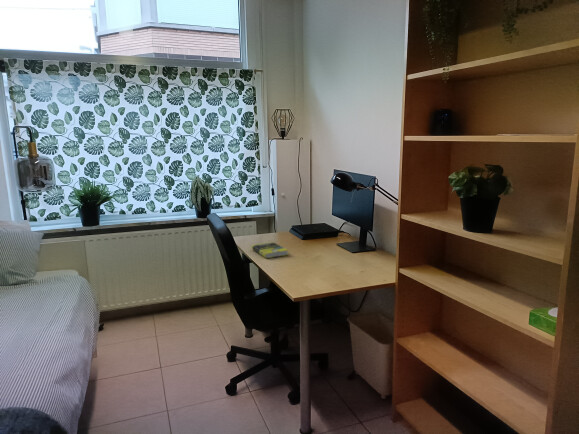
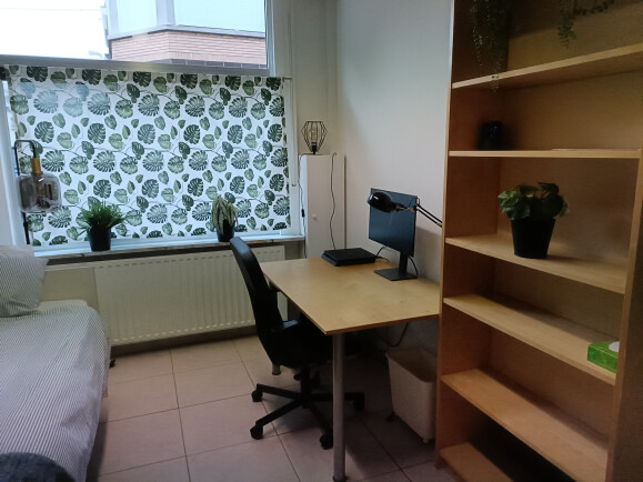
- book (269, 249)
